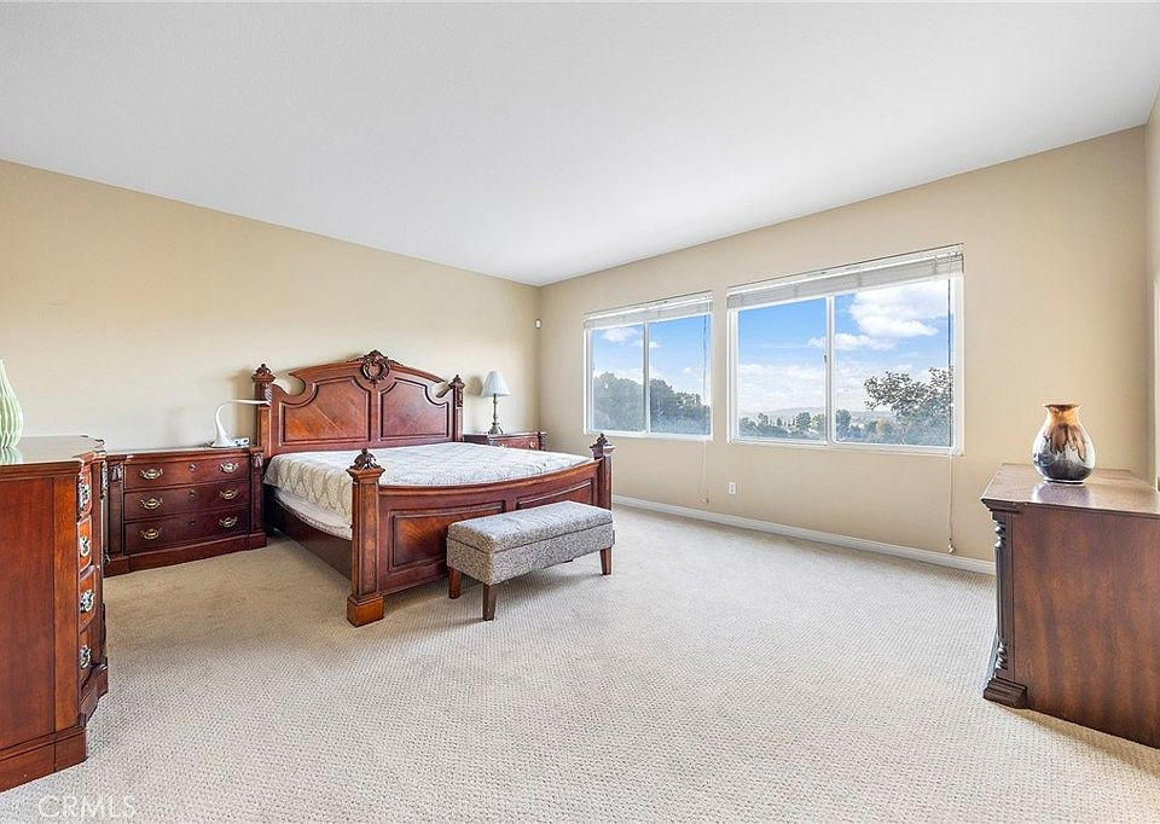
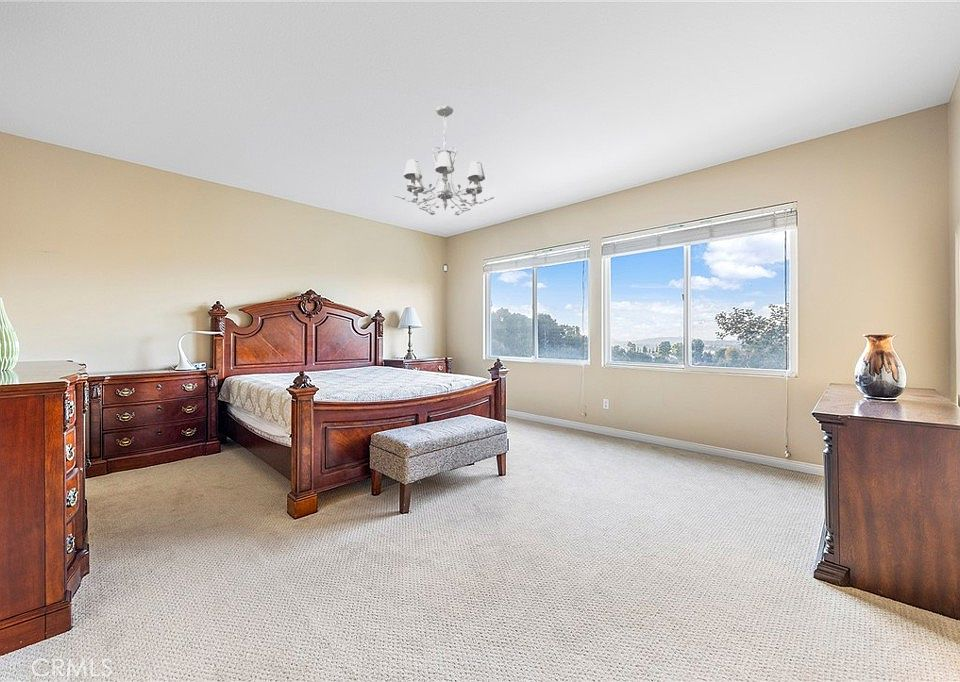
+ chandelier (444, 158)
